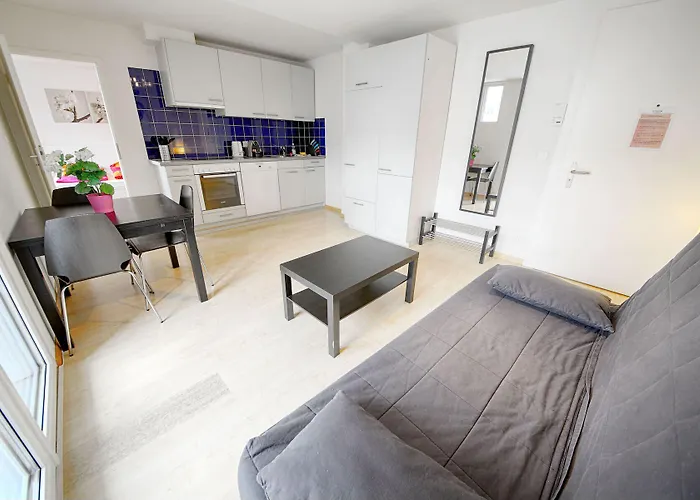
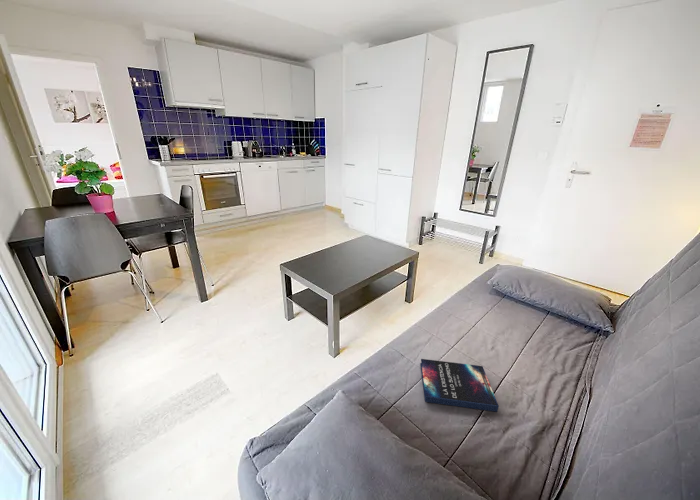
+ hardback book (455, 382)
